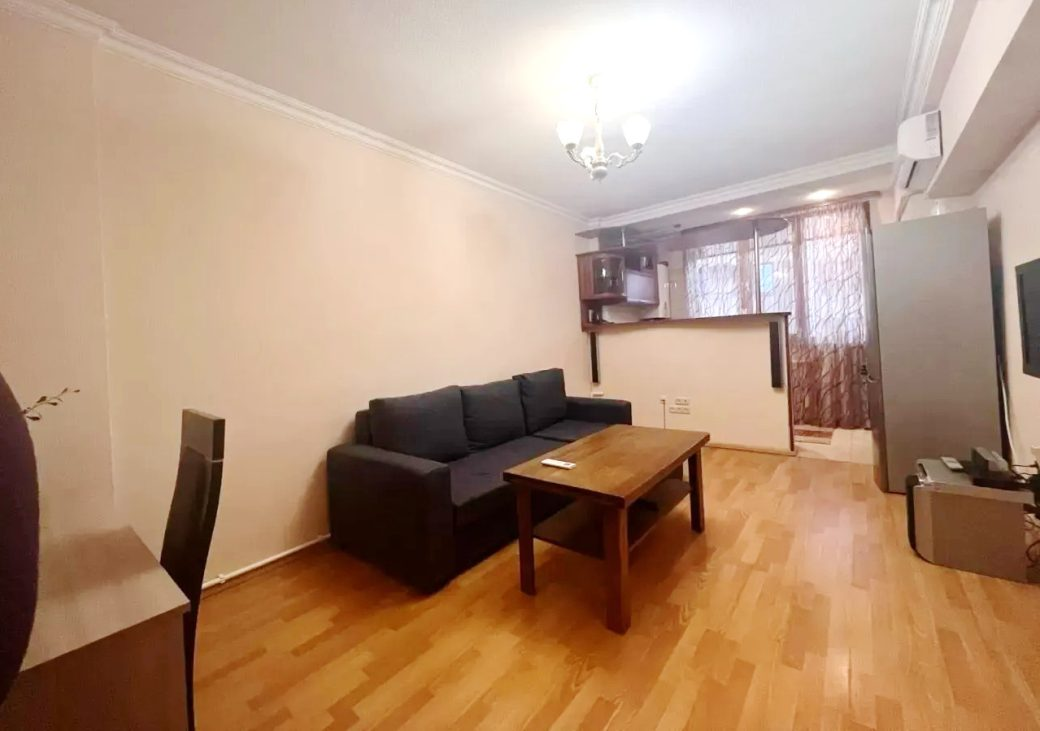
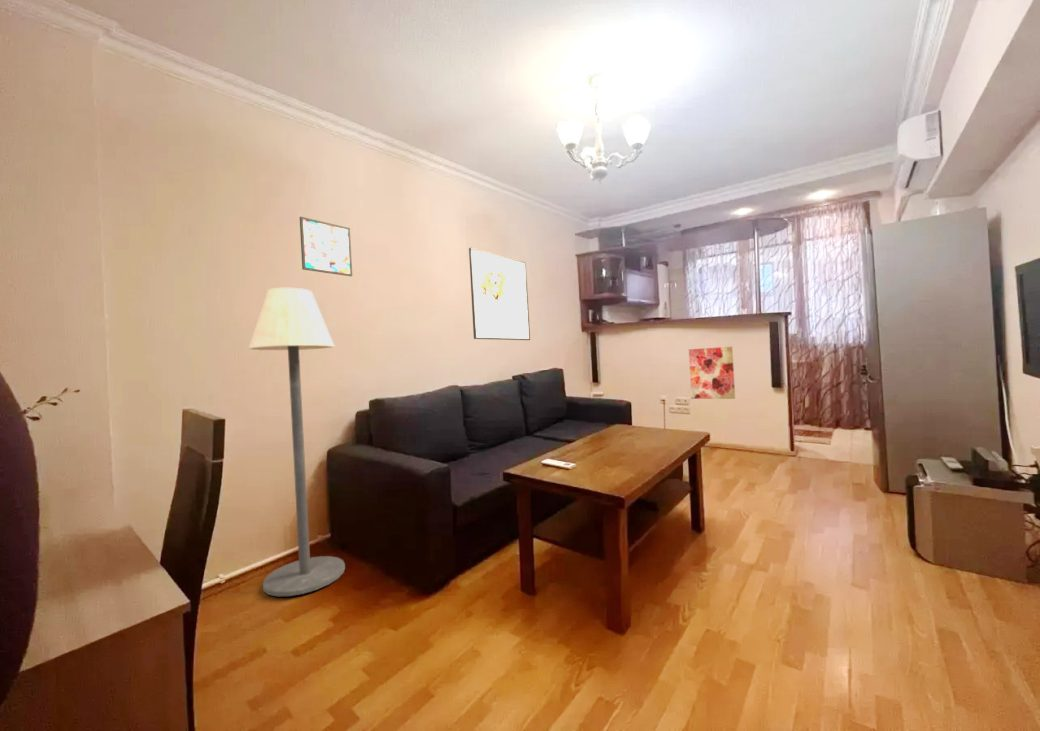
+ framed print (501, 297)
+ floor lamp (297, 433)
+ wall art (711, 373)
+ wall art (327, 247)
